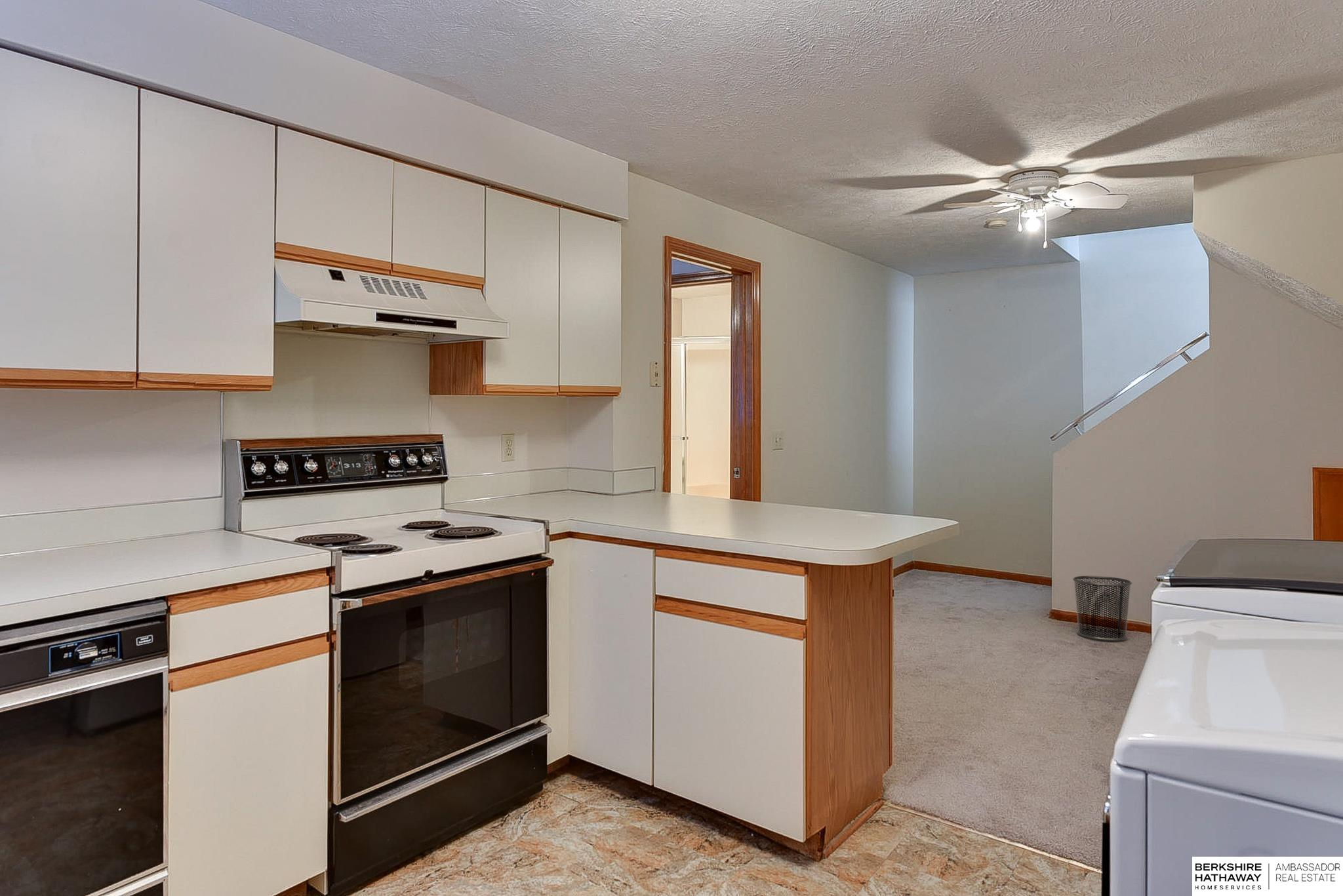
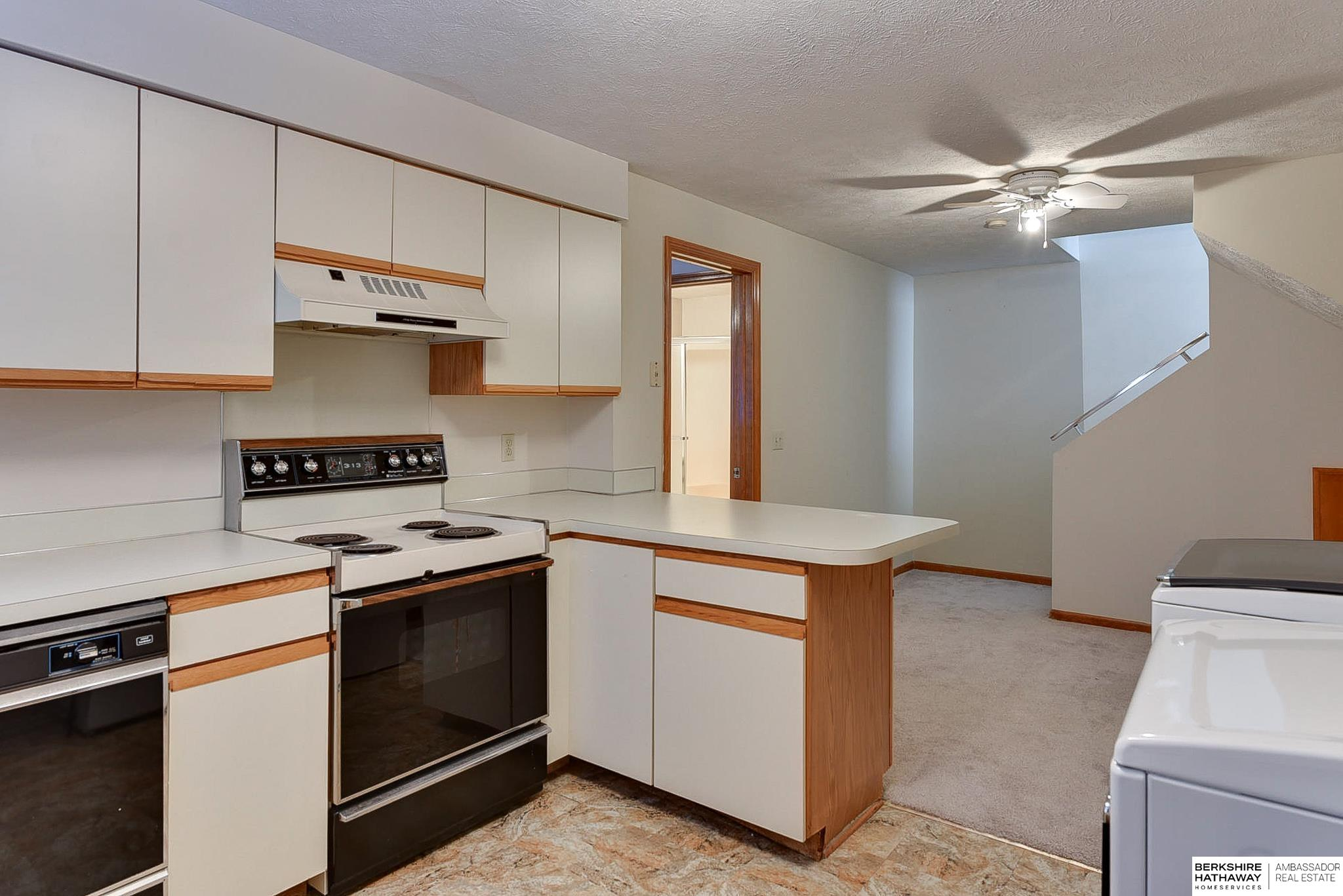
- waste bin (1102, 608)
